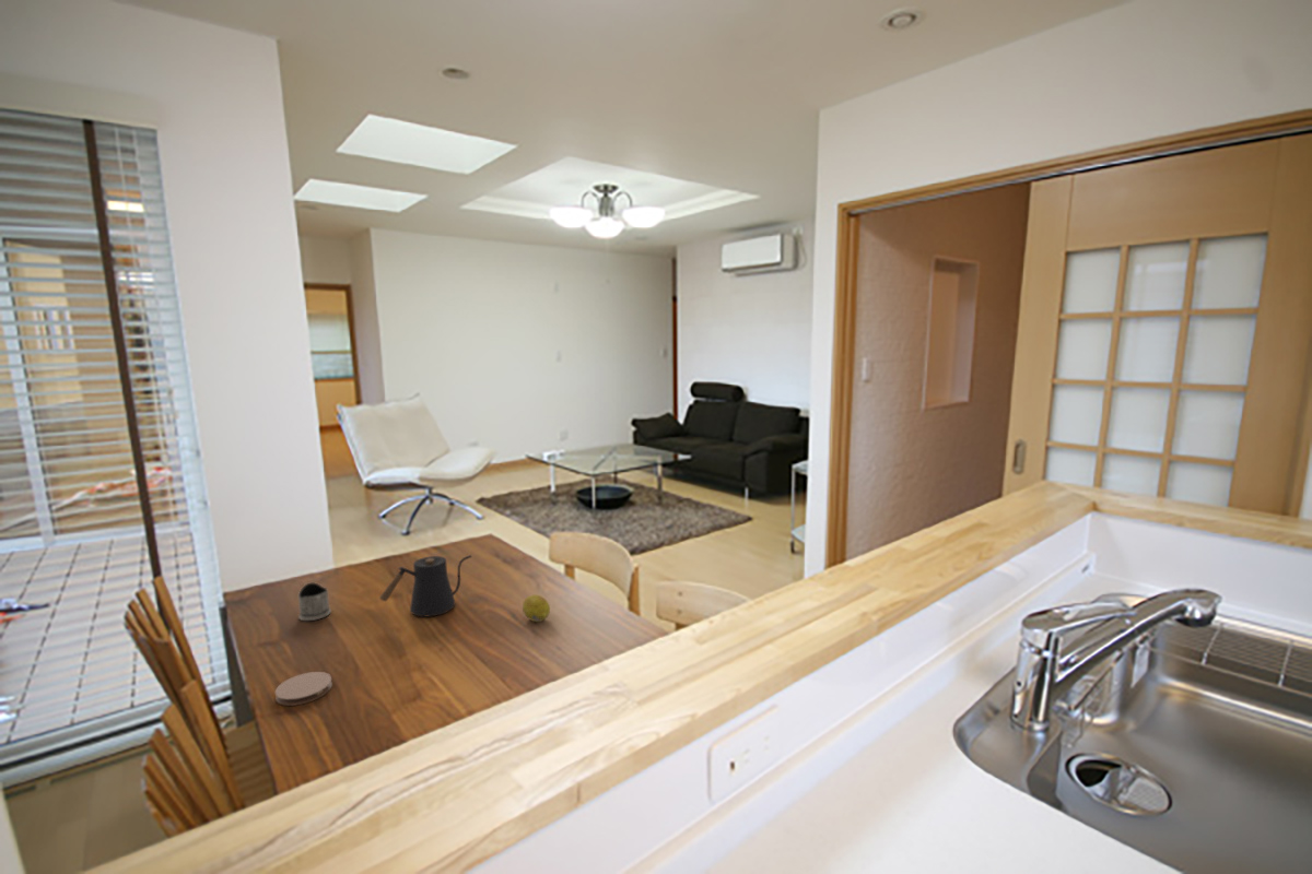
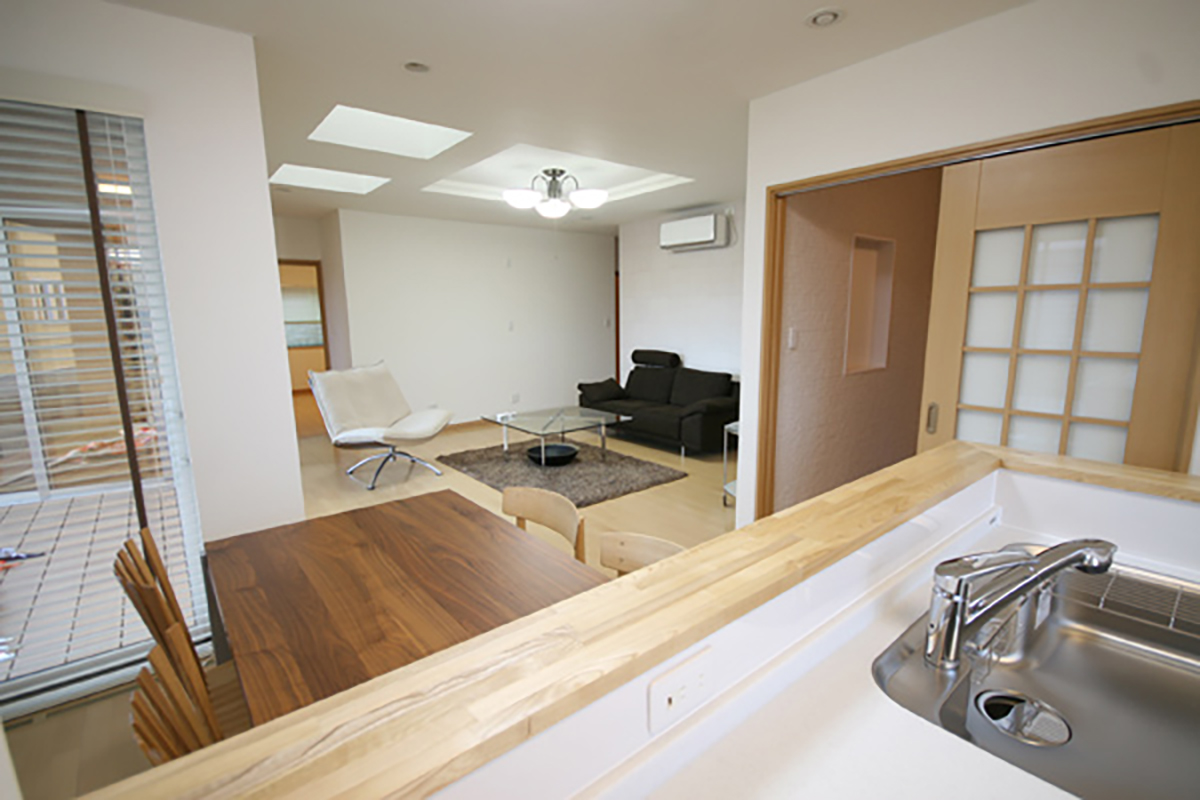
- tea glass holder (315, 602)
- fruit (537, 609)
- kettle (427, 584)
- coaster (304, 687)
